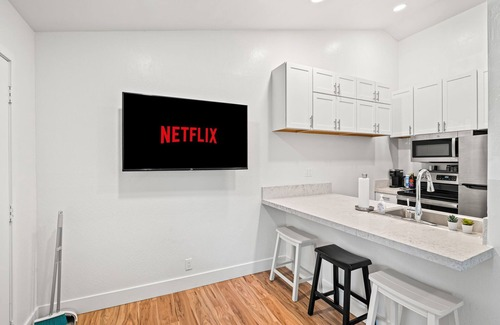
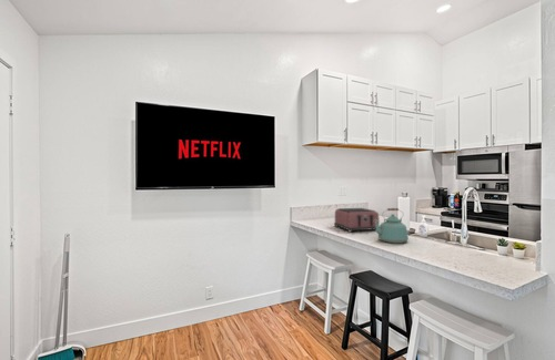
+ toaster (356, 218)
+ kettle (390, 224)
